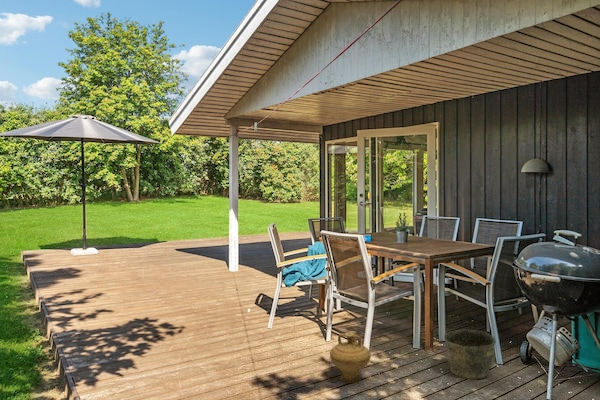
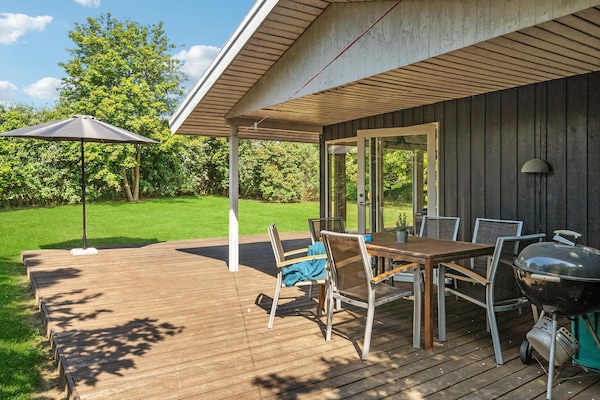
- bucket (470, 354)
- ceramic jug (350, 356)
